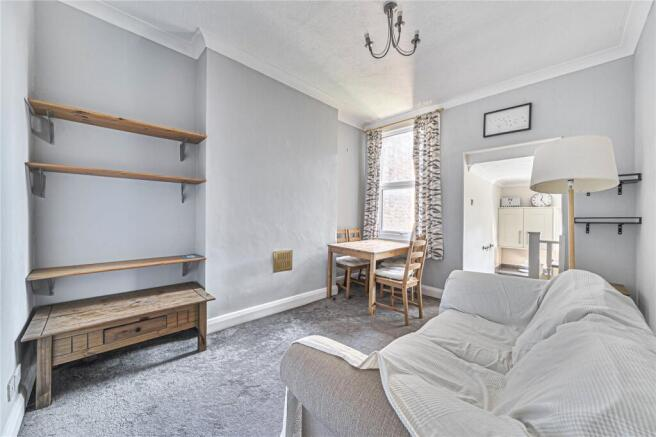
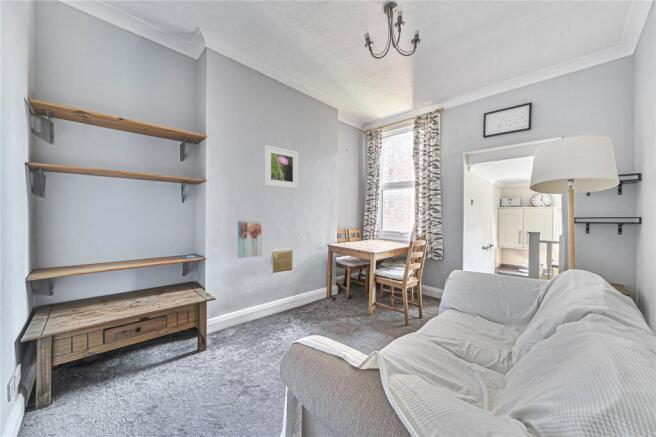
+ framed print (282, 167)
+ wall art (249, 238)
